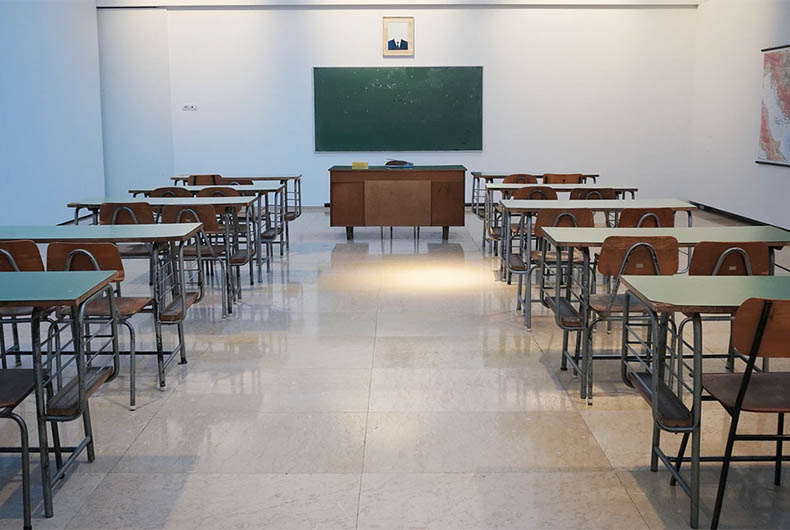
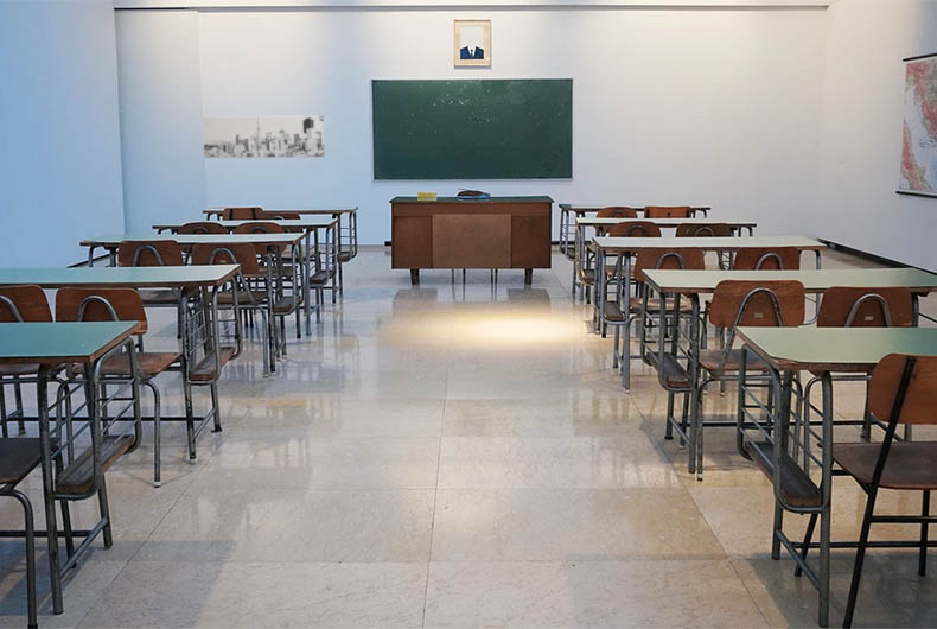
+ wall art (263, 136)
